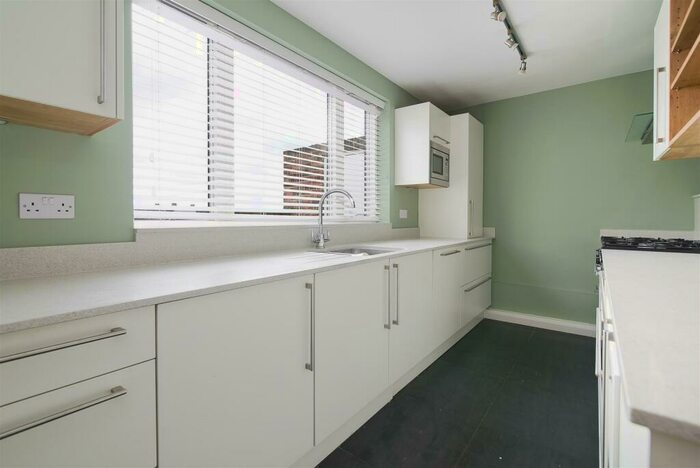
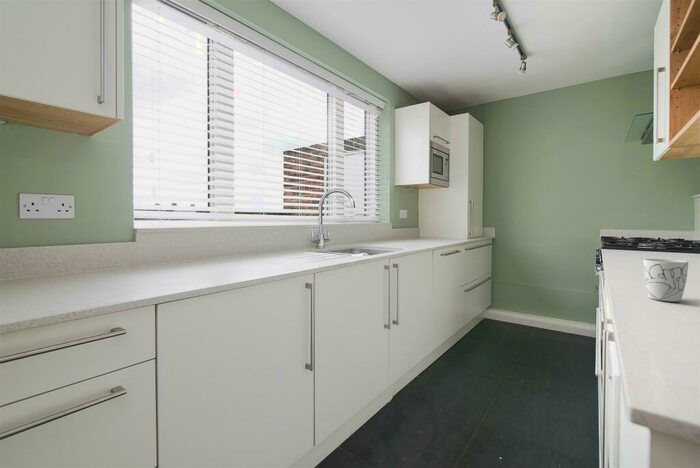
+ mug (666, 279)
